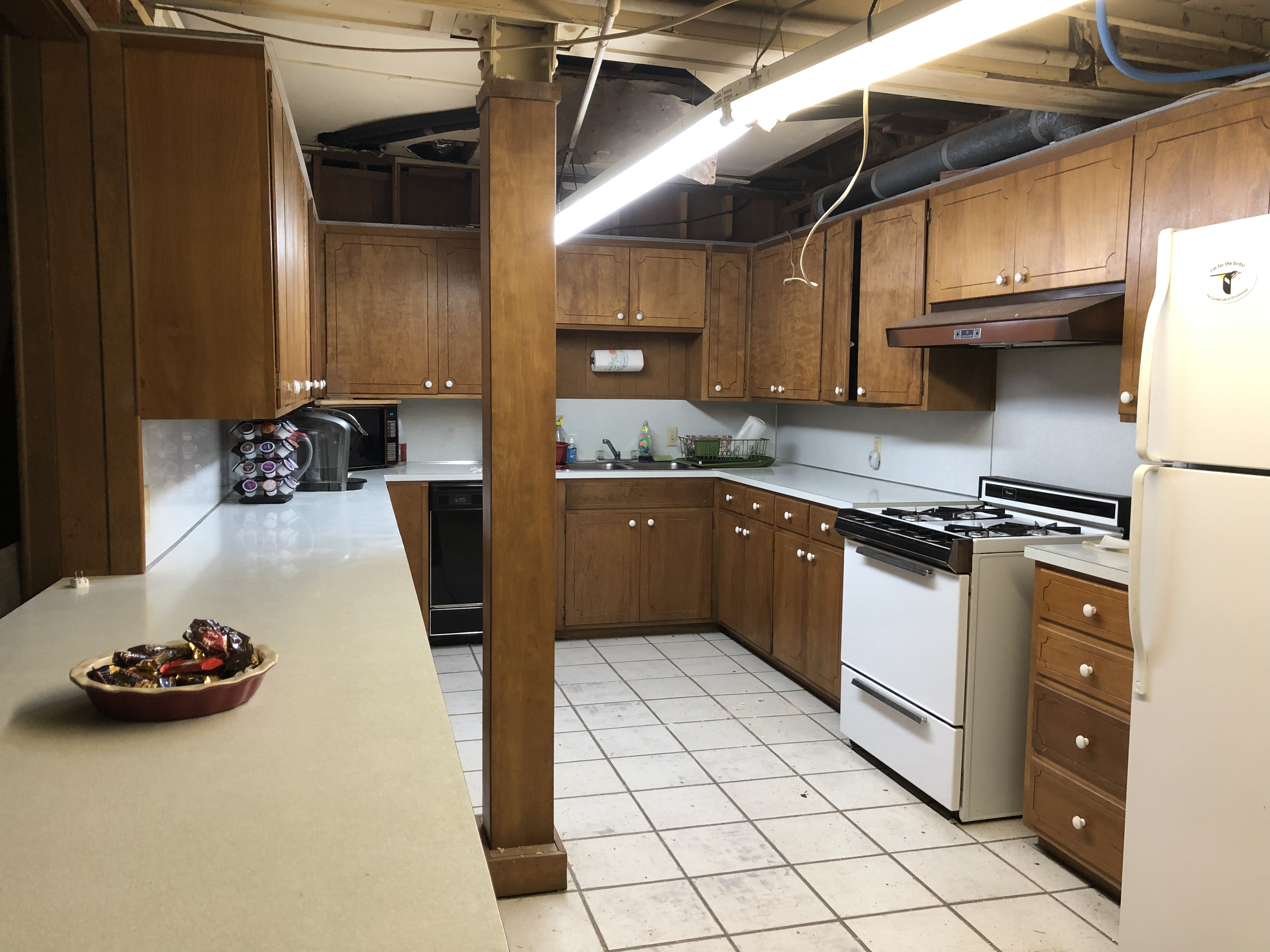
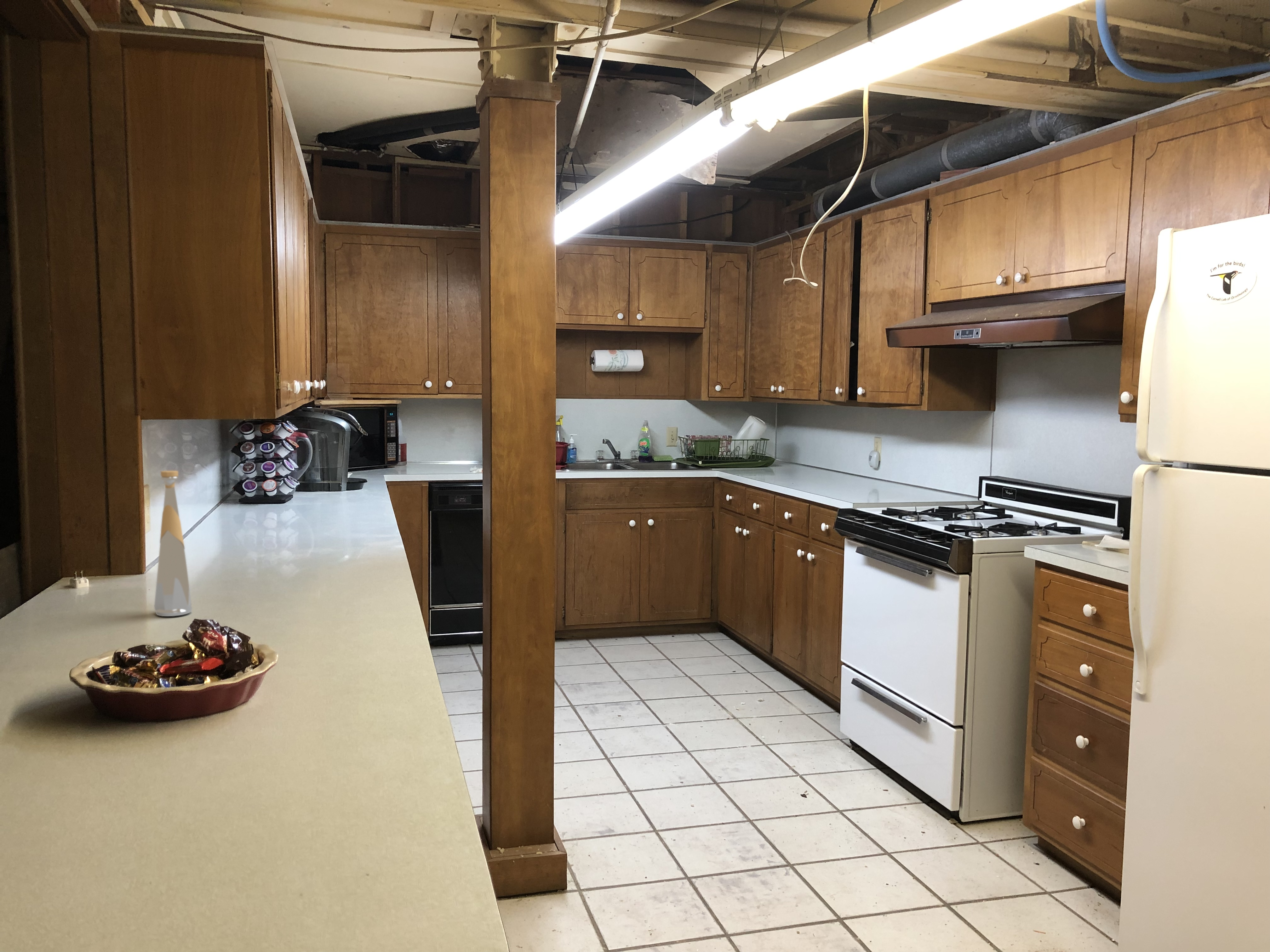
+ bottle (172, 542)
